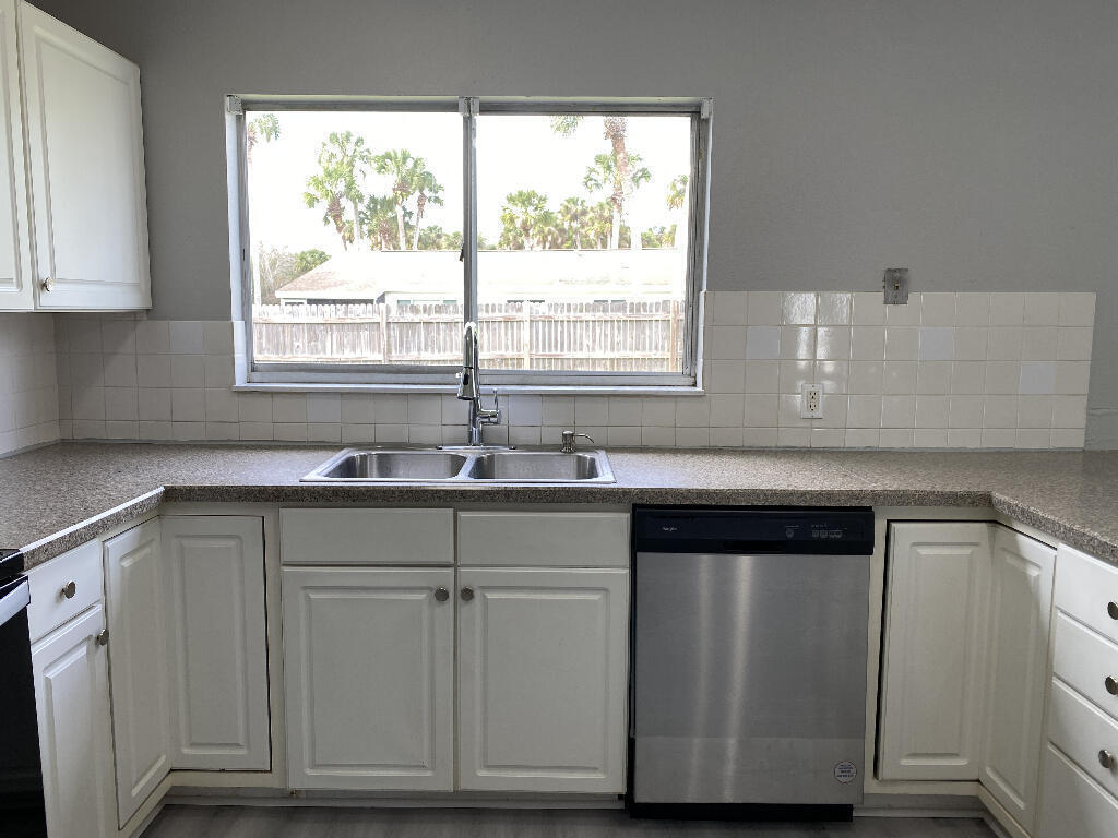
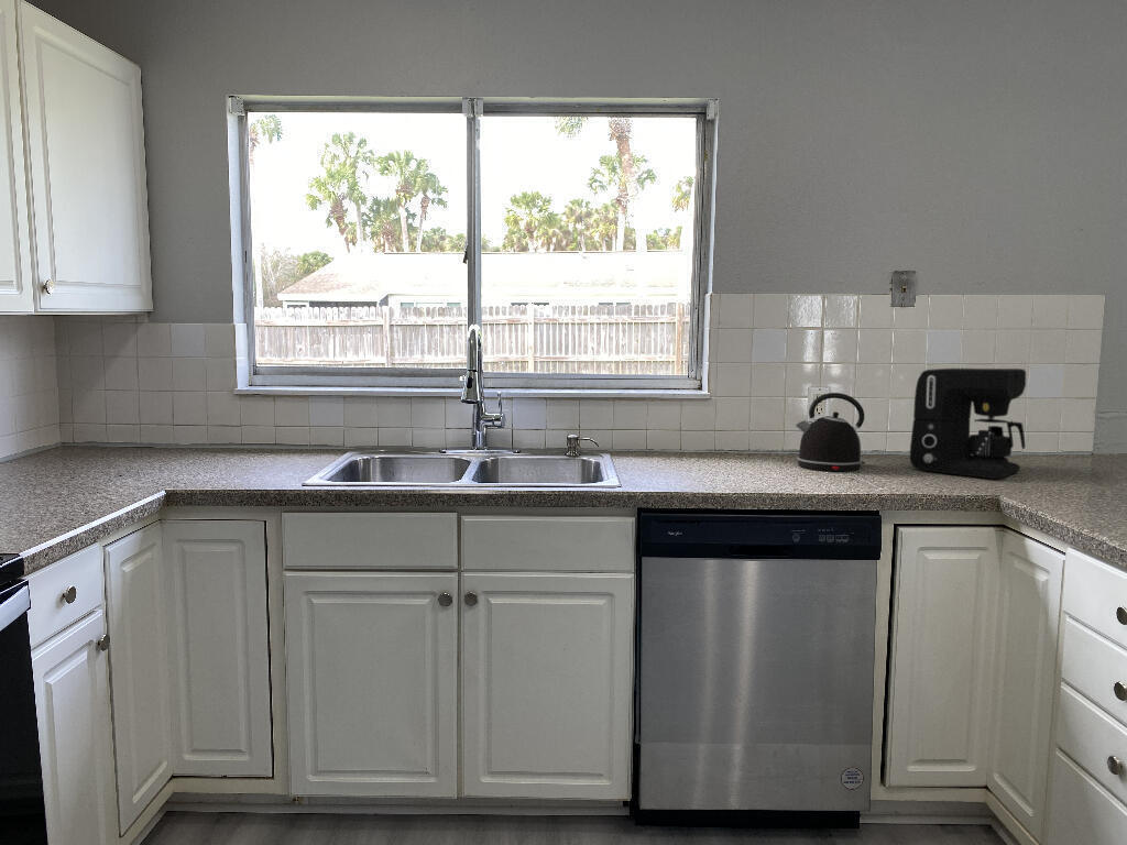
+ kettle (831, 429)
+ coffee maker (974, 420)
